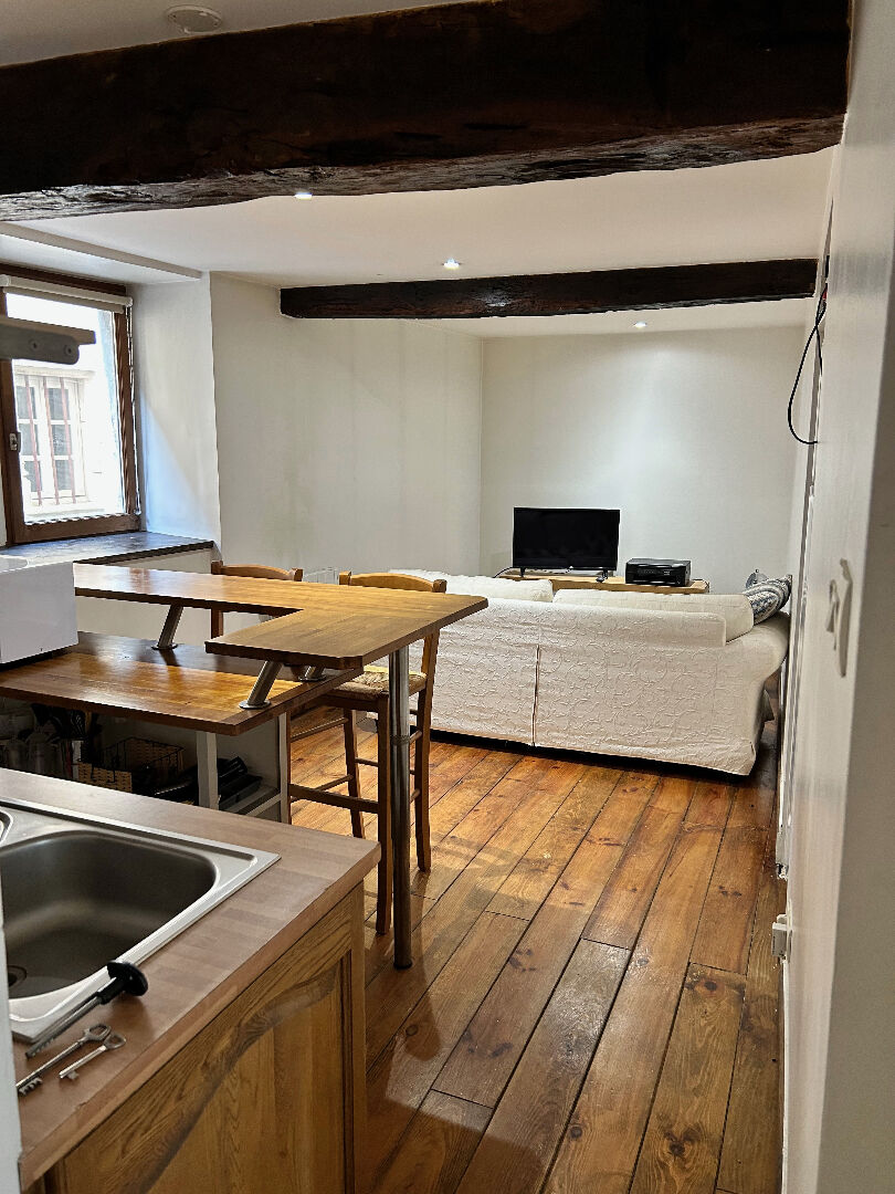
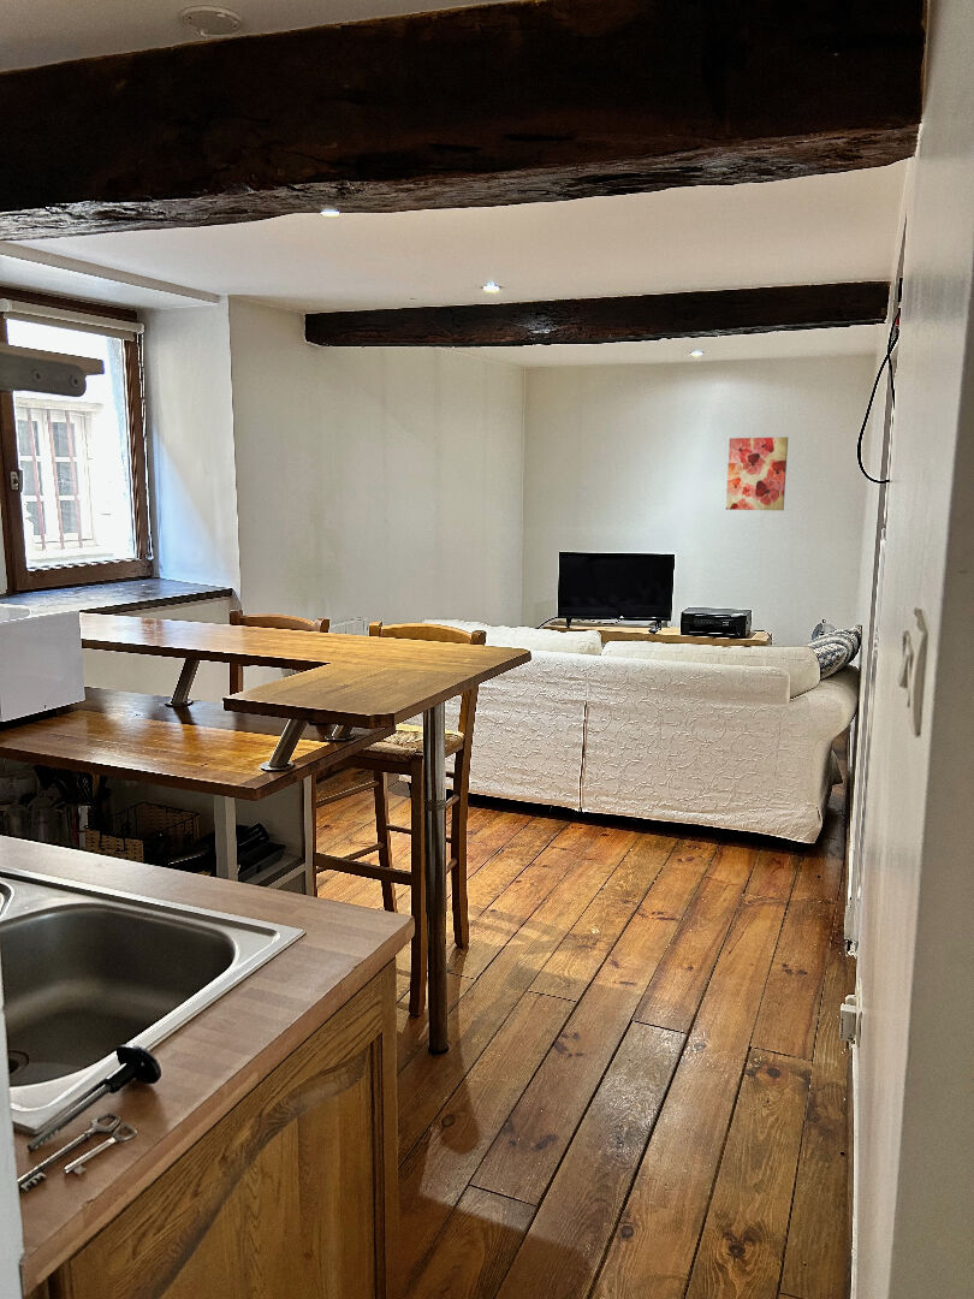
+ wall art (756, 474)
